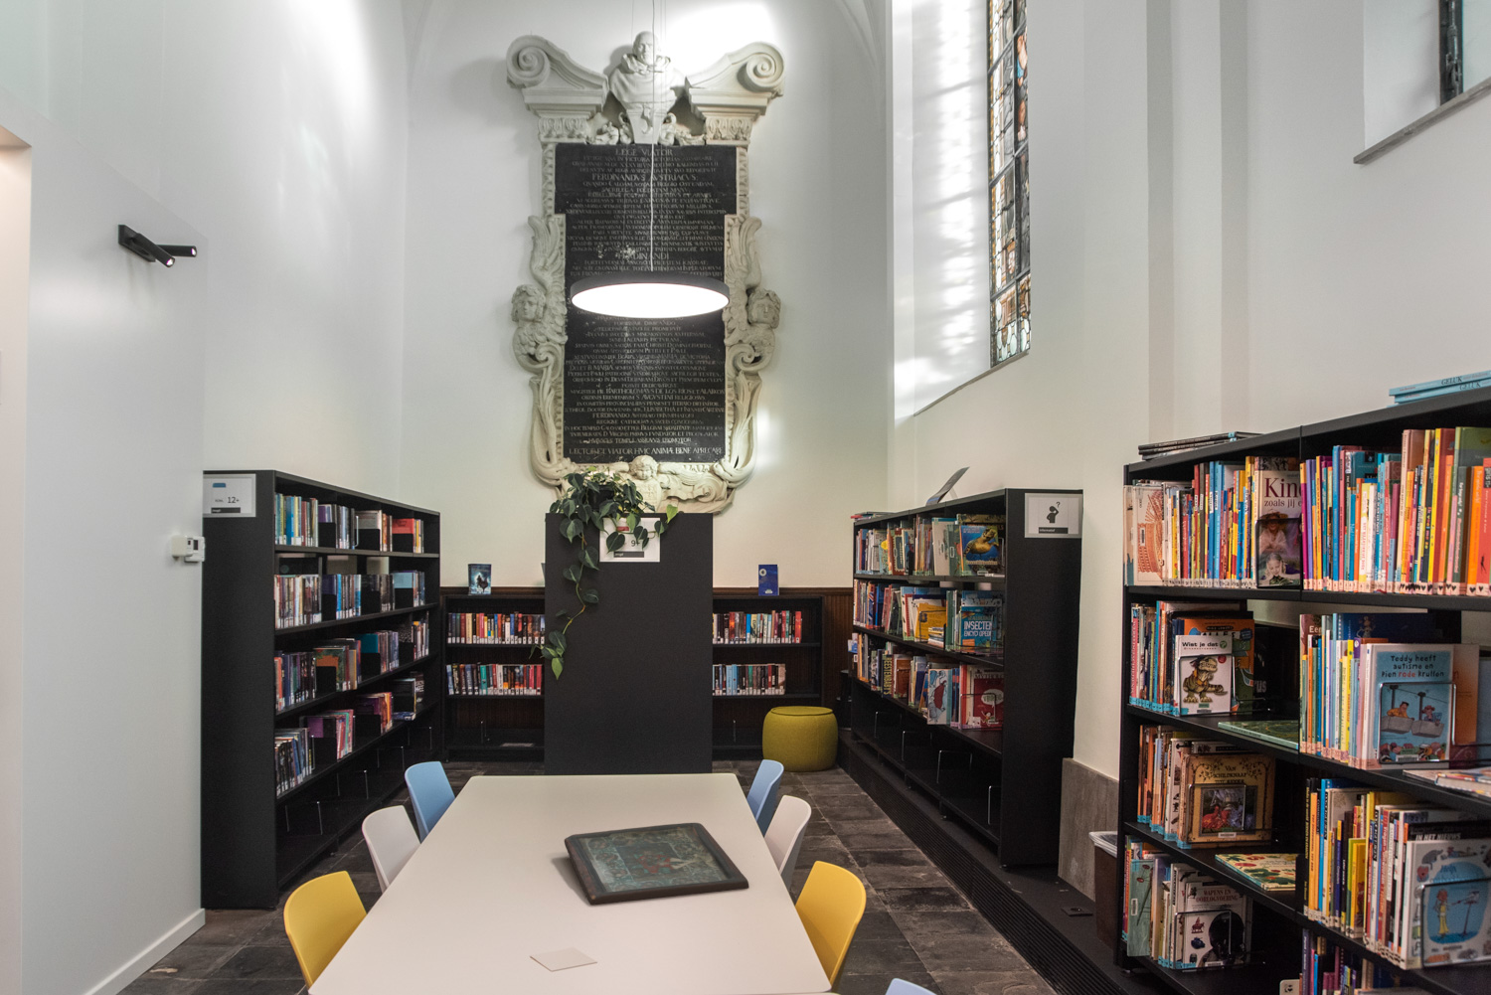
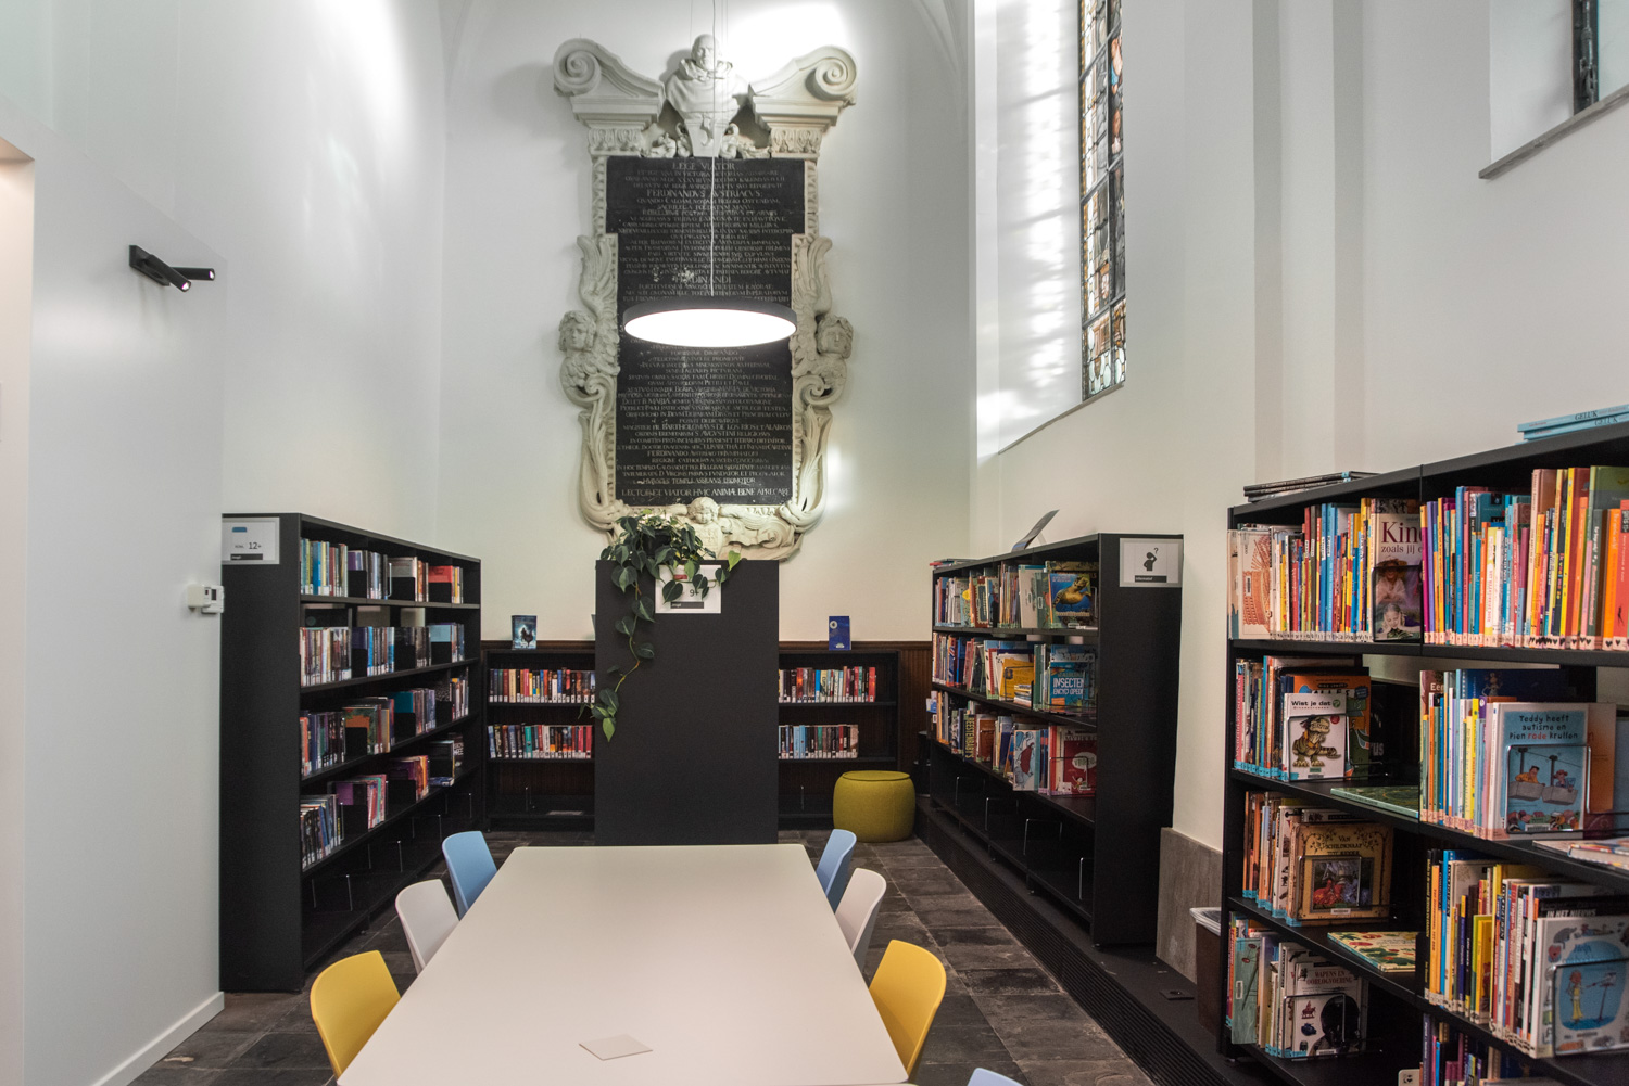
- board game (651, 861)
